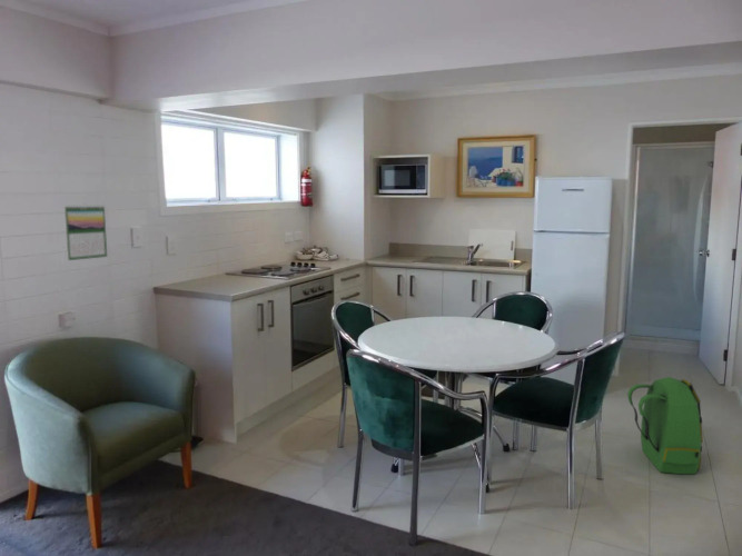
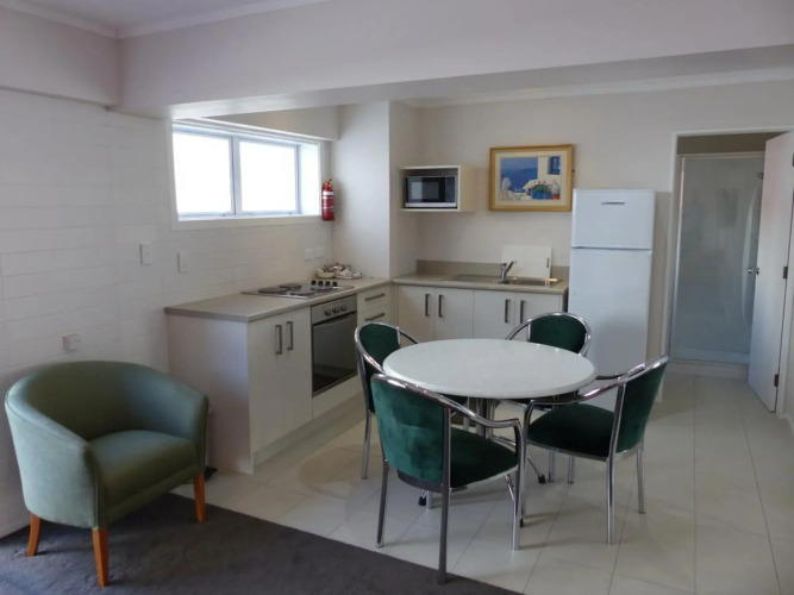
- calendar (86, 231)
- backpack (665, 420)
